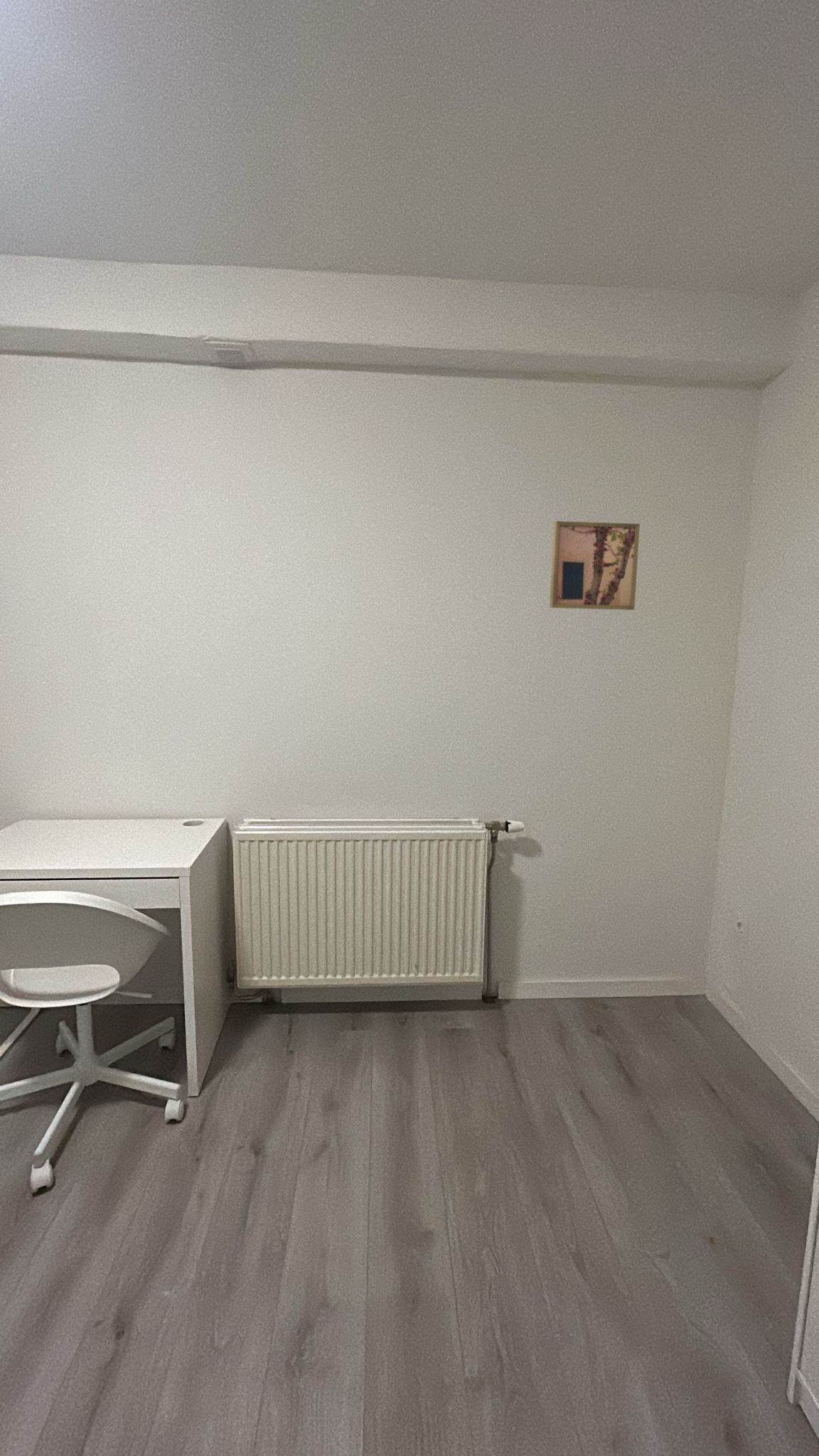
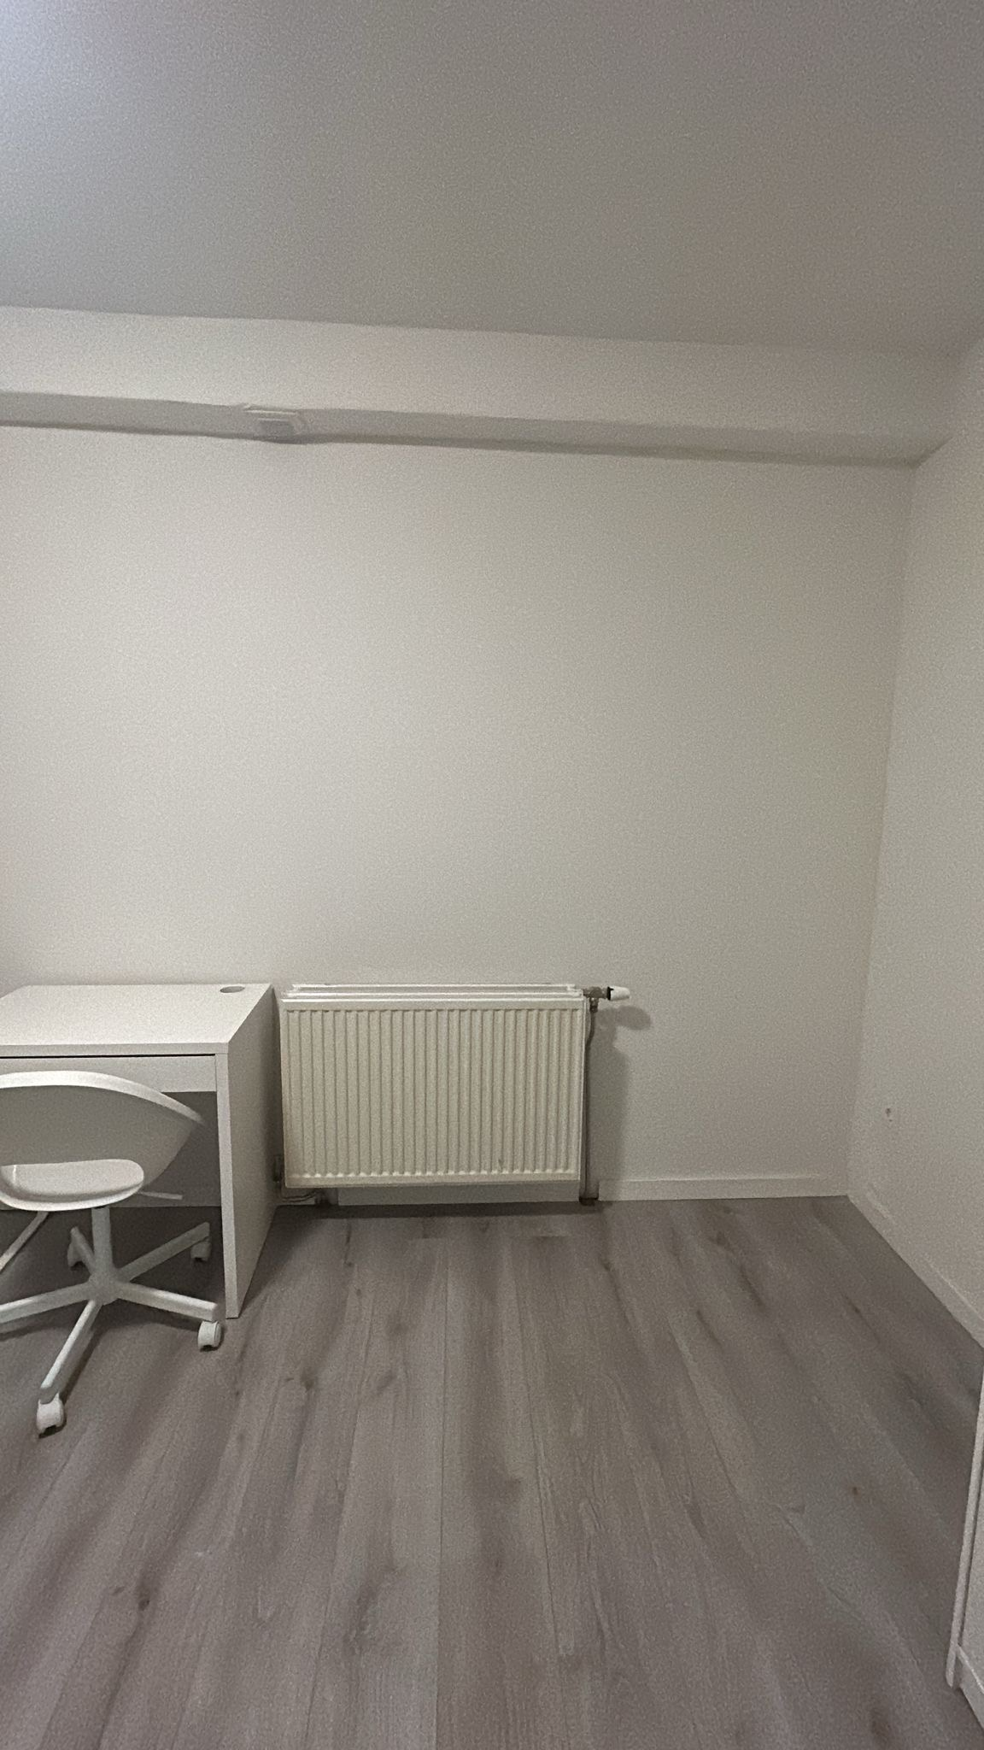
- wall art (594, 566)
